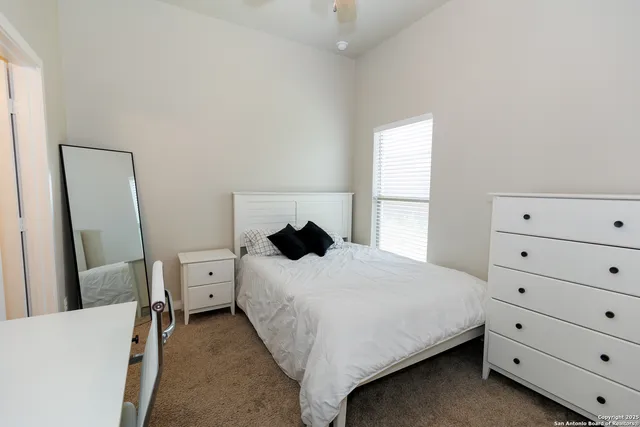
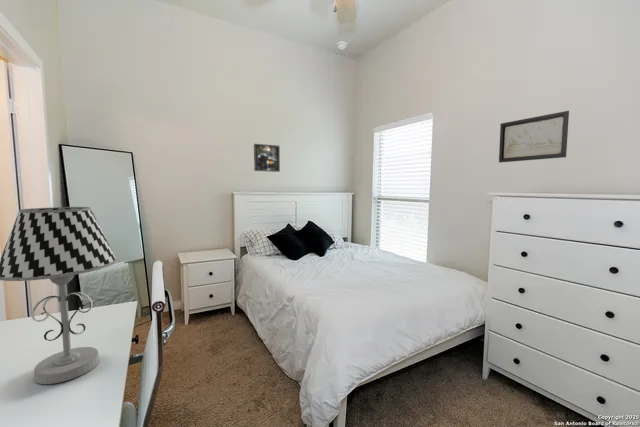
+ table lamp (62, 289)
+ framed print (267, 158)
+ wall art (530, 139)
